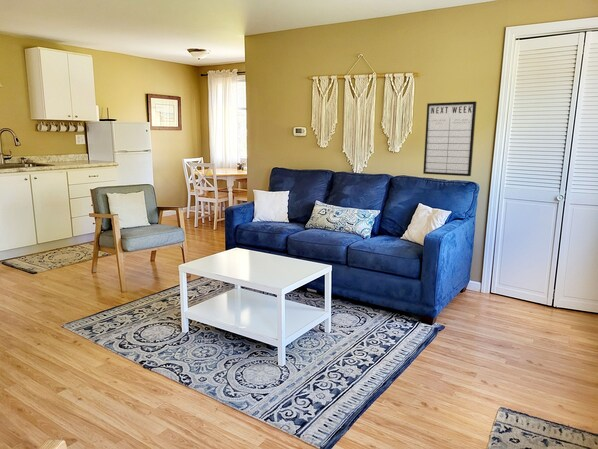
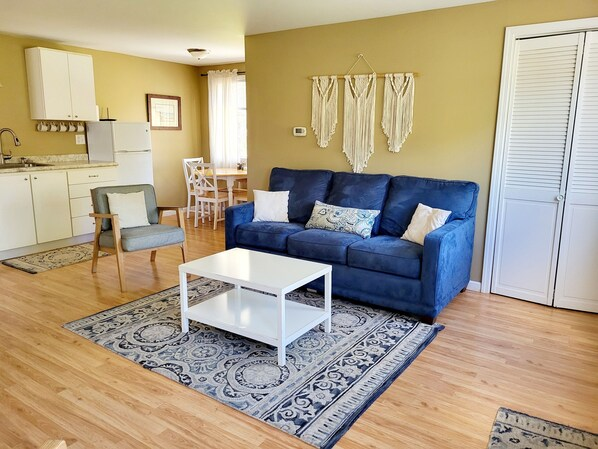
- writing board (448, 139)
